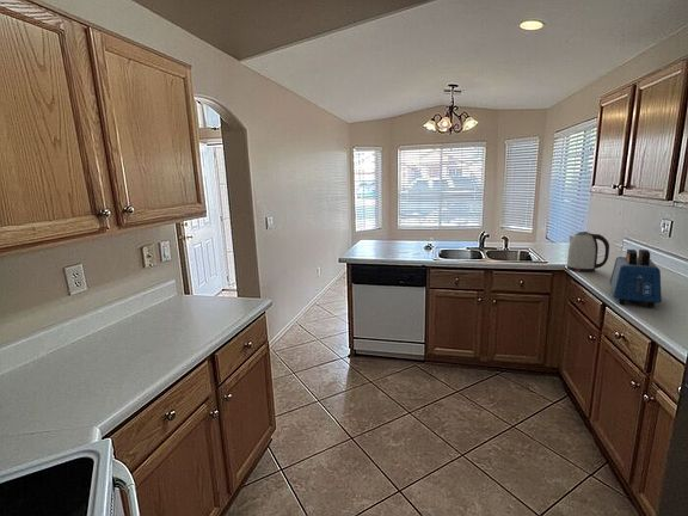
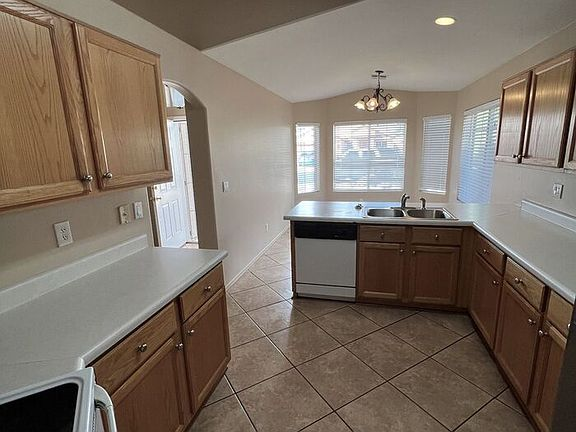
- toaster (634, 274)
- kettle (588, 251)
